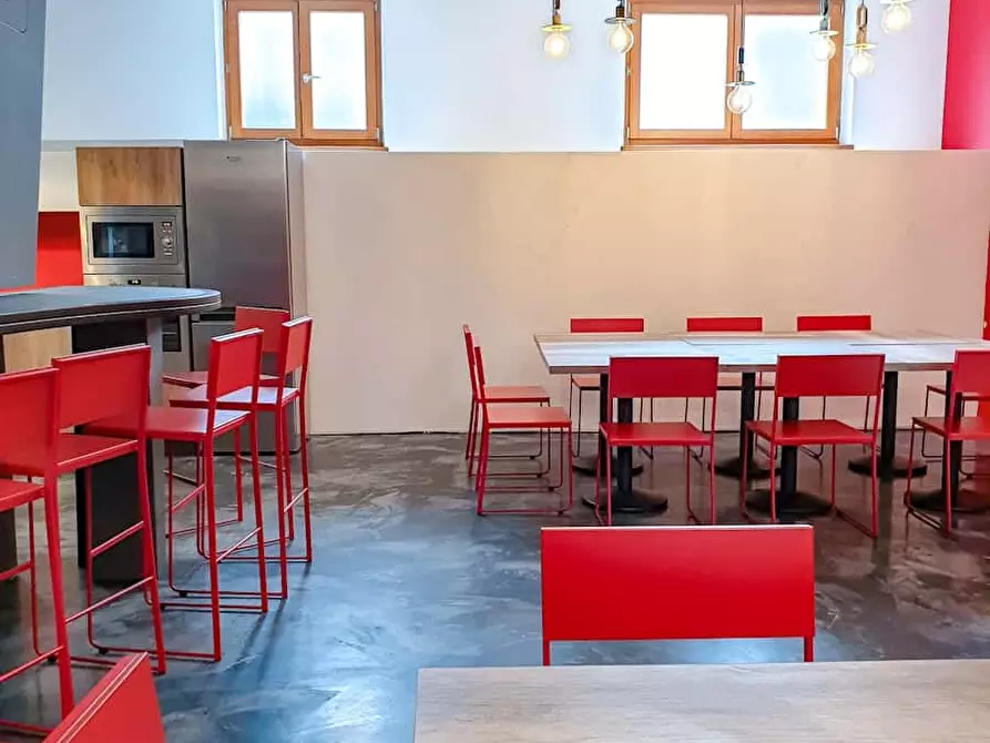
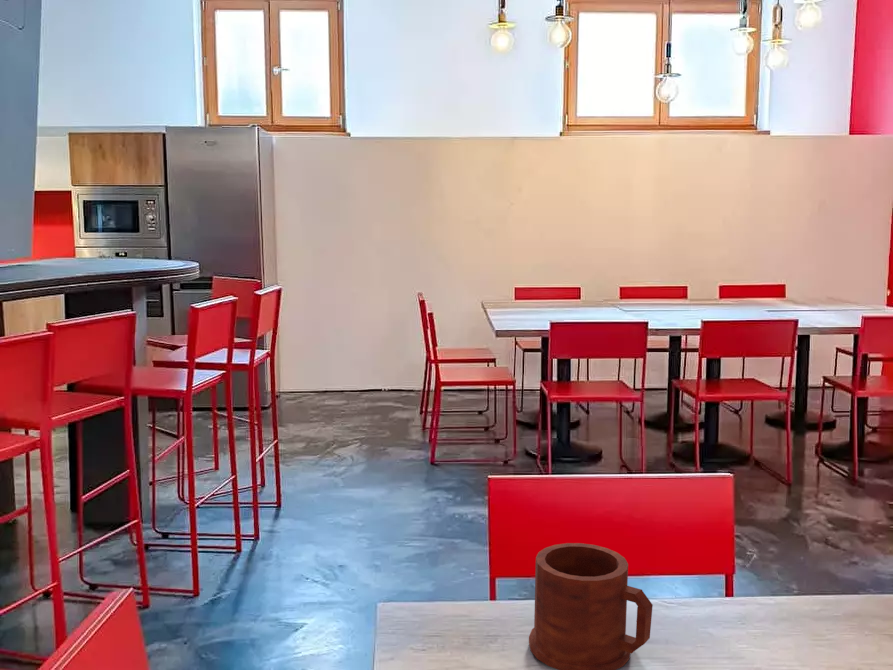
+ mug (588, 607)
